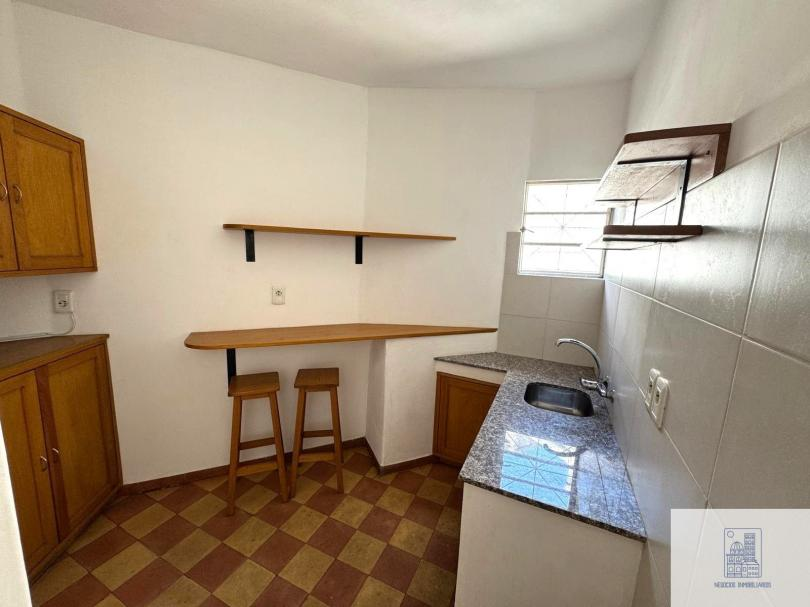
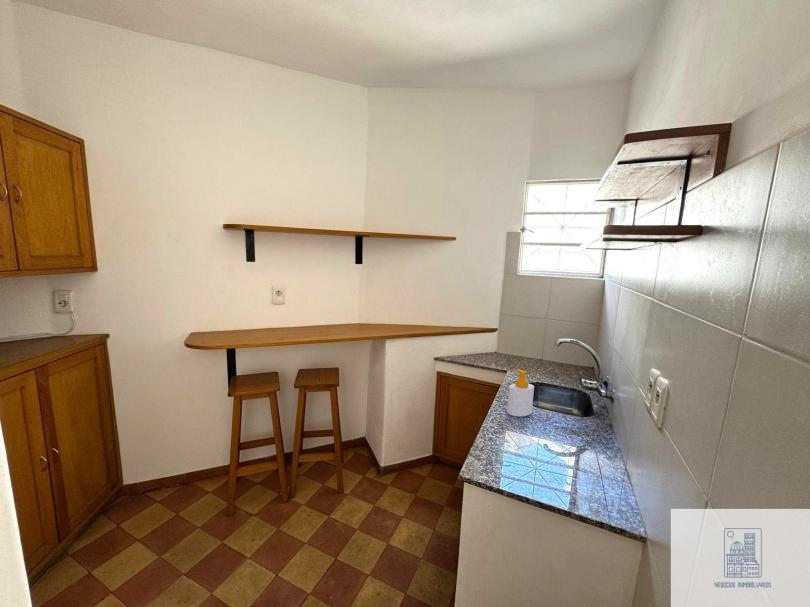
+ soap bottle (521, 392)
